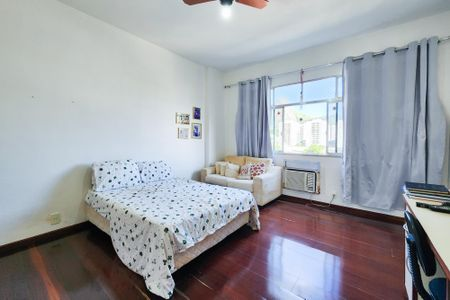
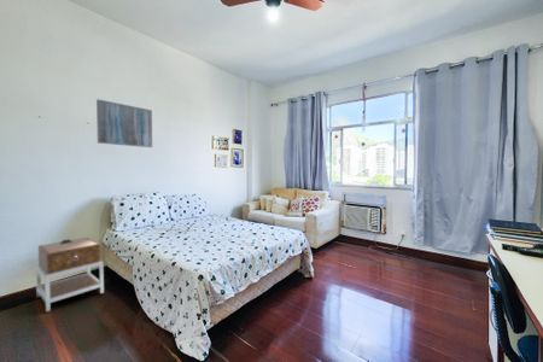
+ nightstand (70, 268)
+ wall art (125, 124)
